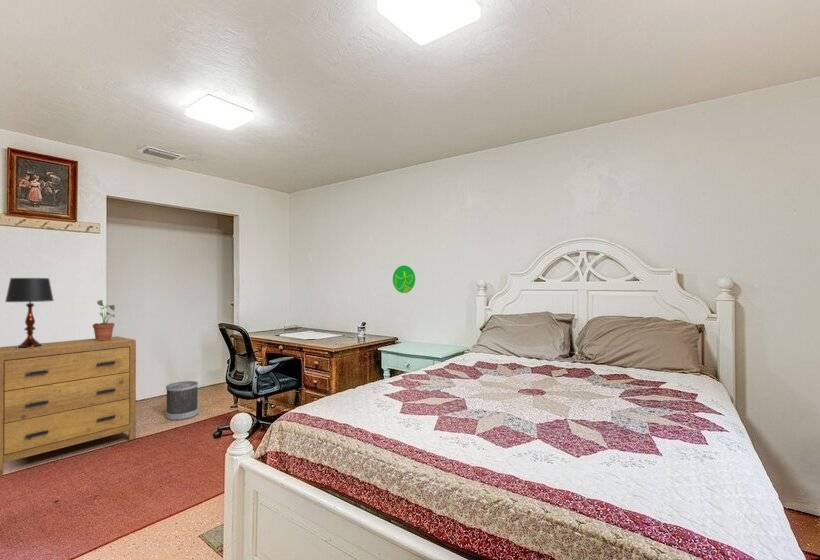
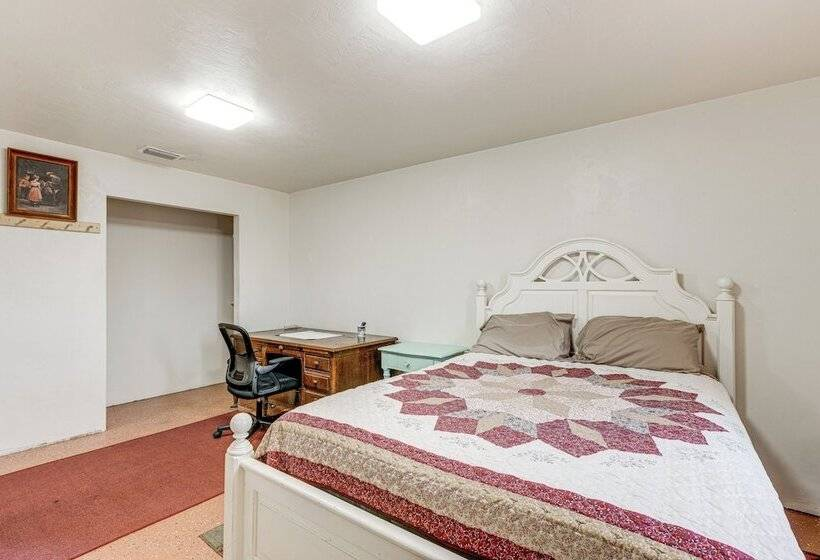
- dresser (65, 396)
- wastebasket (182, 400)
- table lamp (30, 312)
- decorative plate (403, 279)
- potted plant (104, 318)
